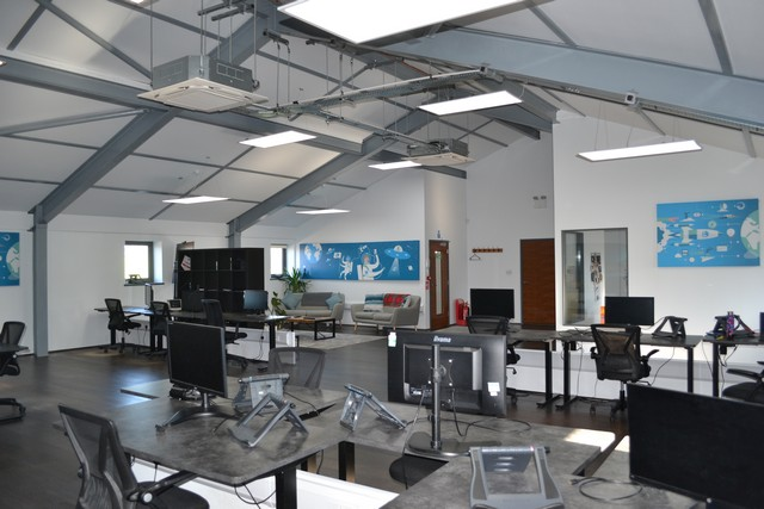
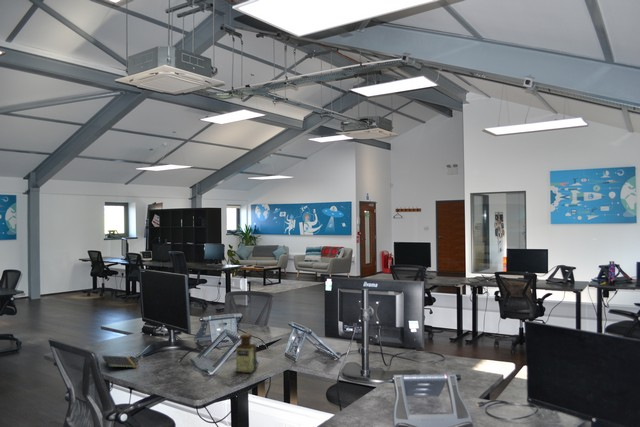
+ bottle (246, 352)
+ notepad (119, 361)
